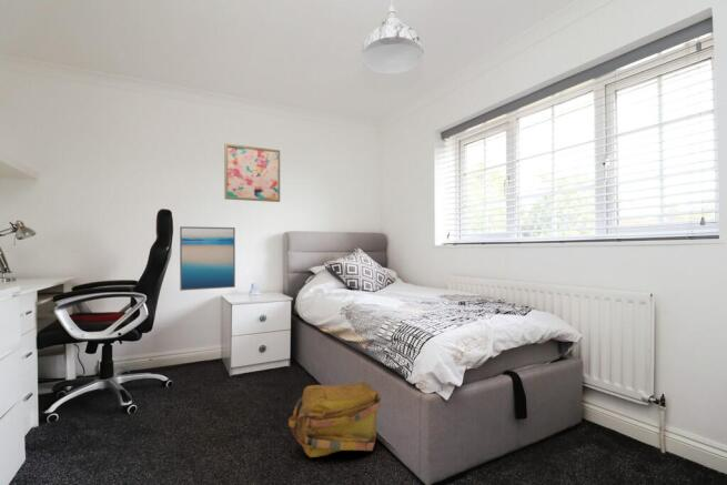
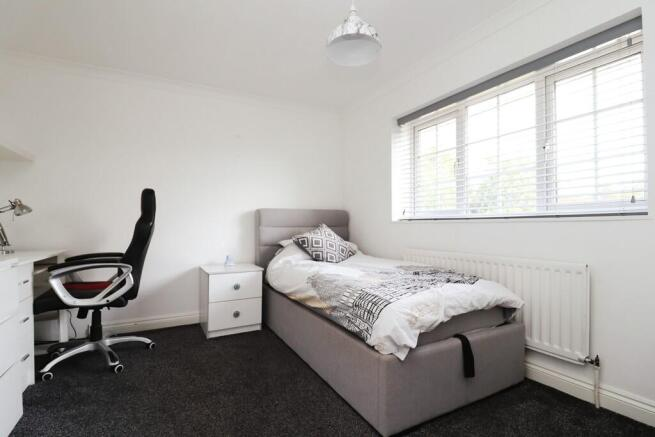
- wall art (253, 173)
- wall art (208, 257)
- backpack (334, 418)
